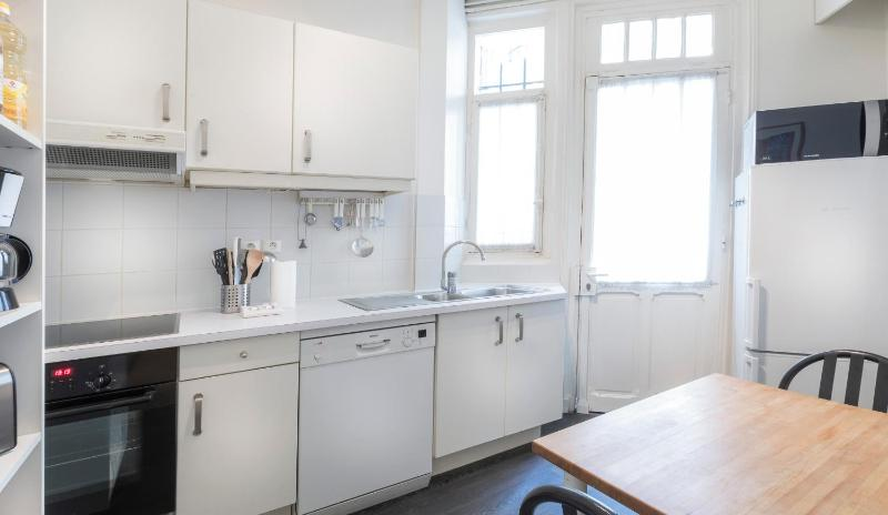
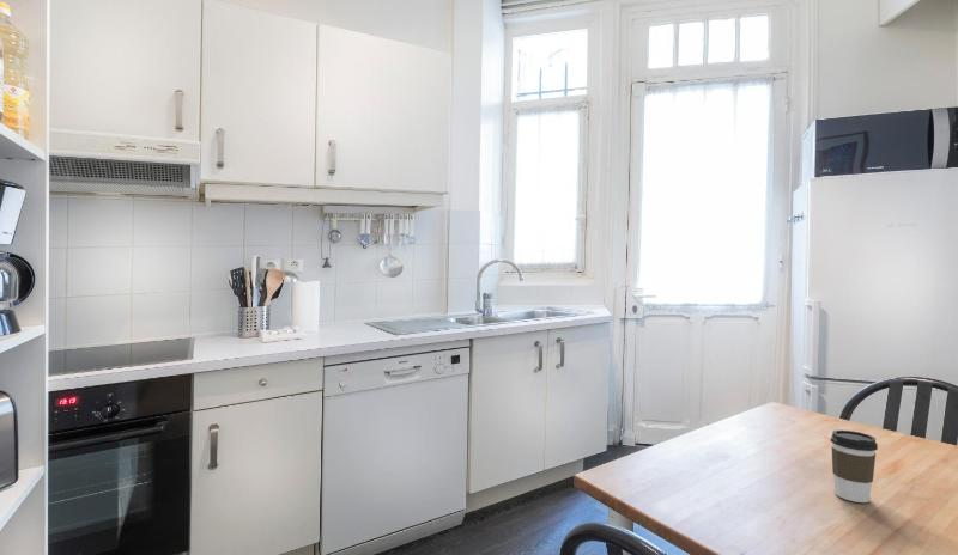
+ coffee cup (853, 465)
